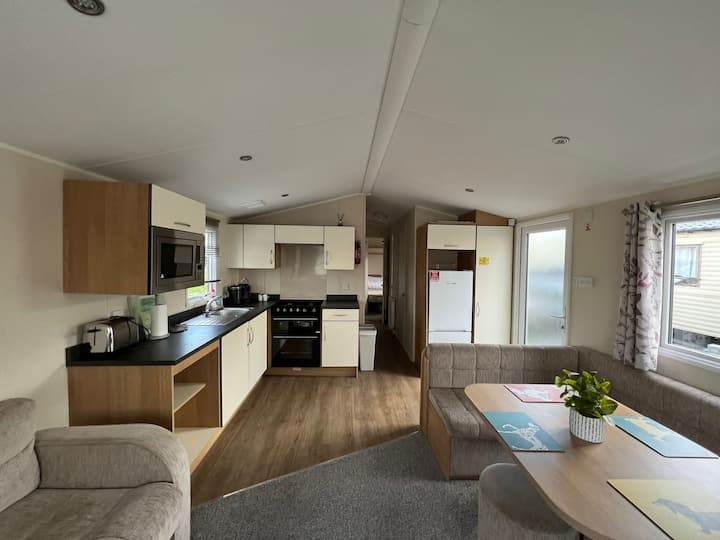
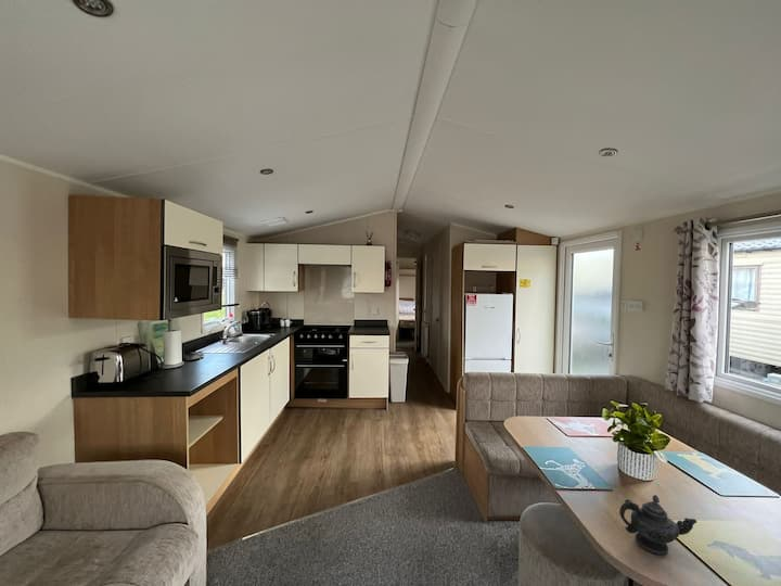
+ teapot (656, 520)
